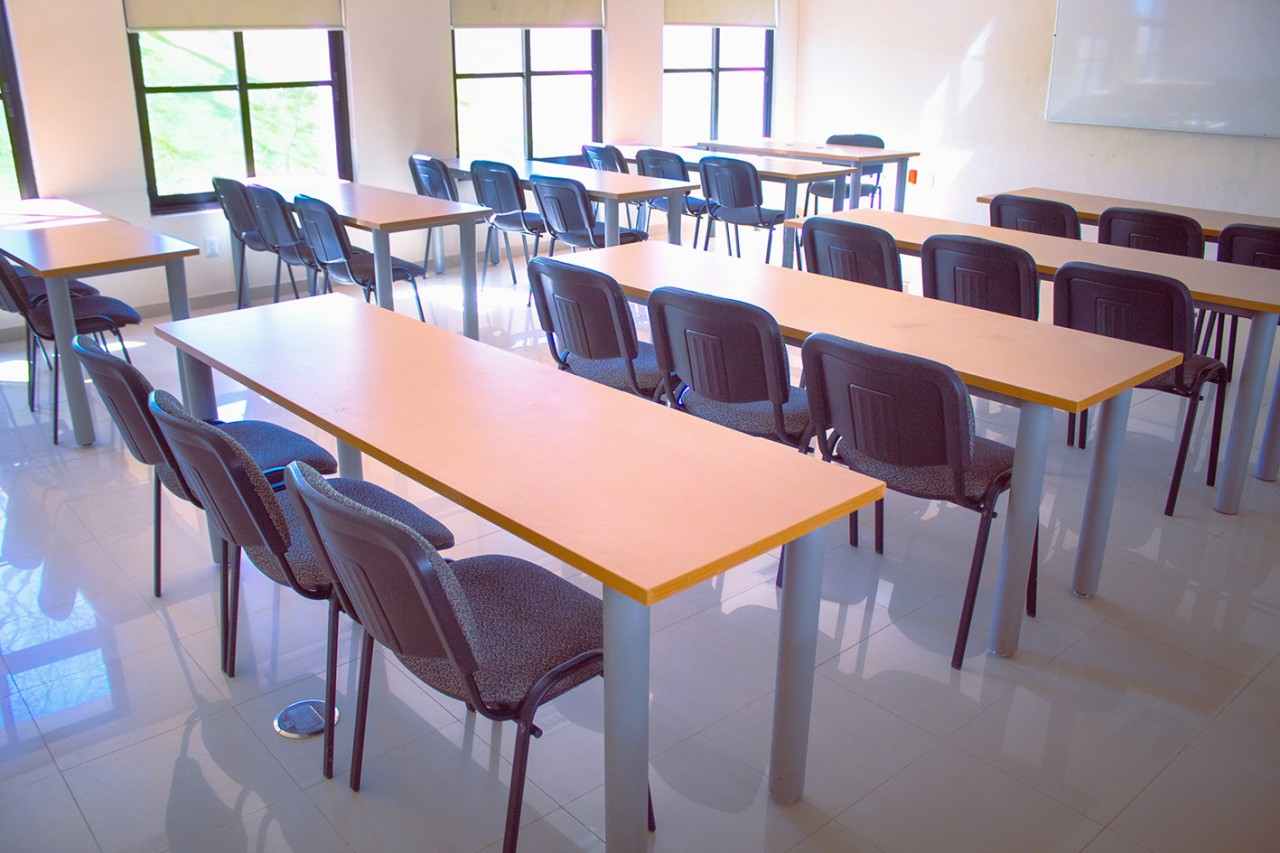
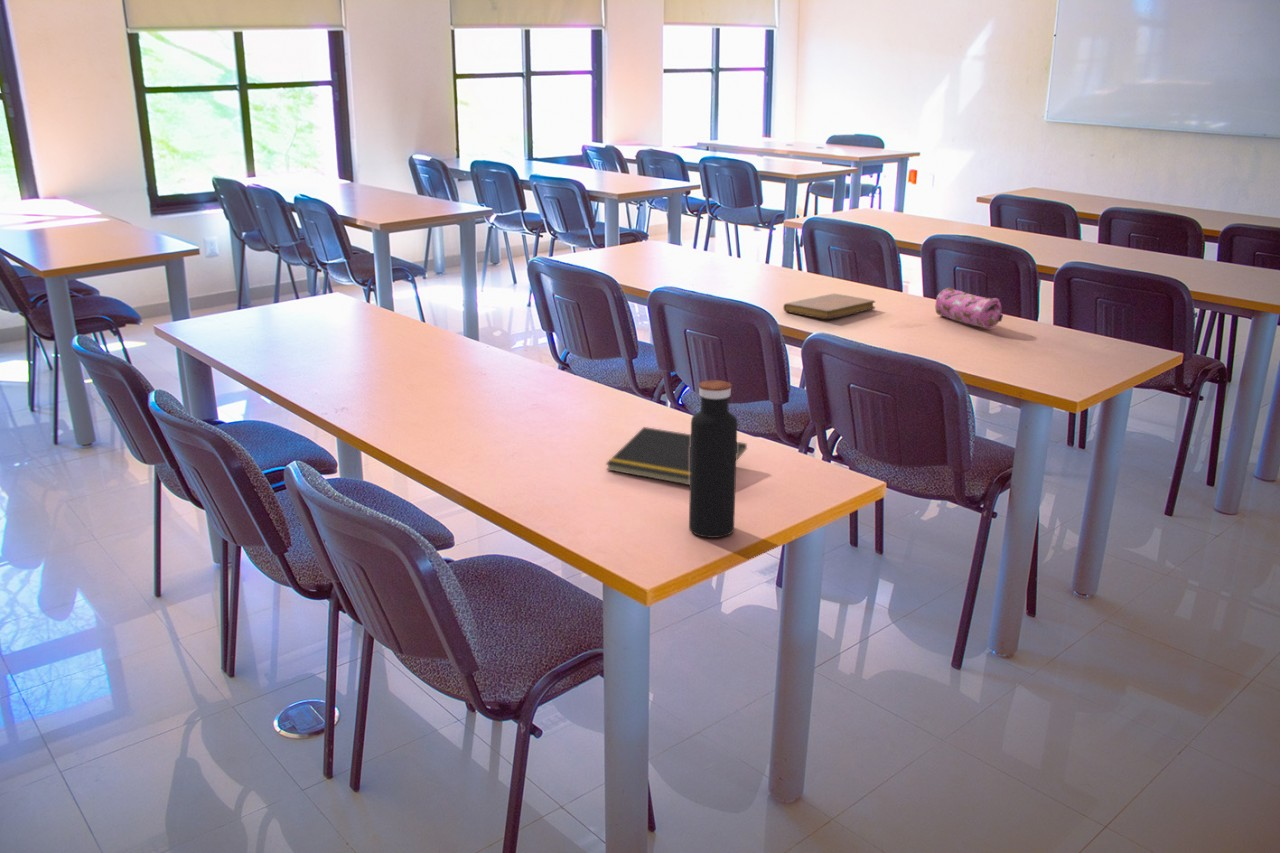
+ notebook (829, 305)
+ water bottle (713, 458)
+ notepad (676, 456)
+ pencil case (967, 307)
